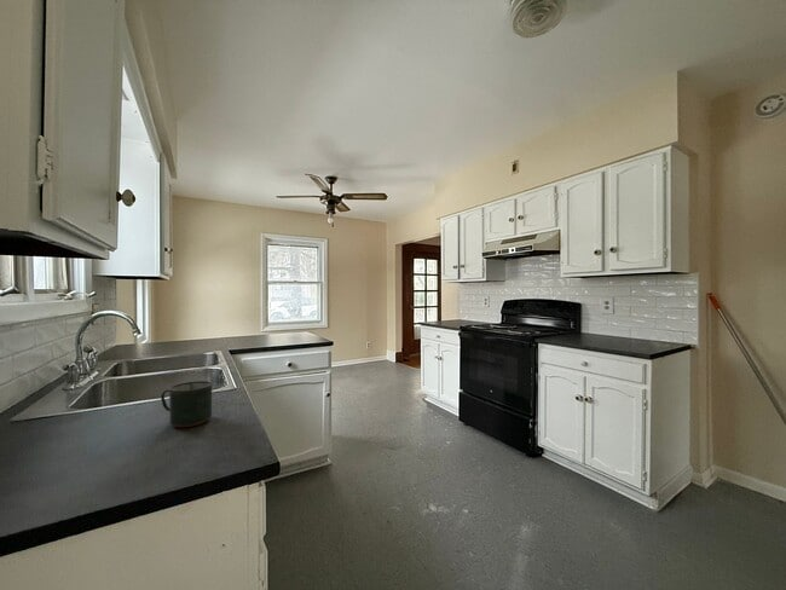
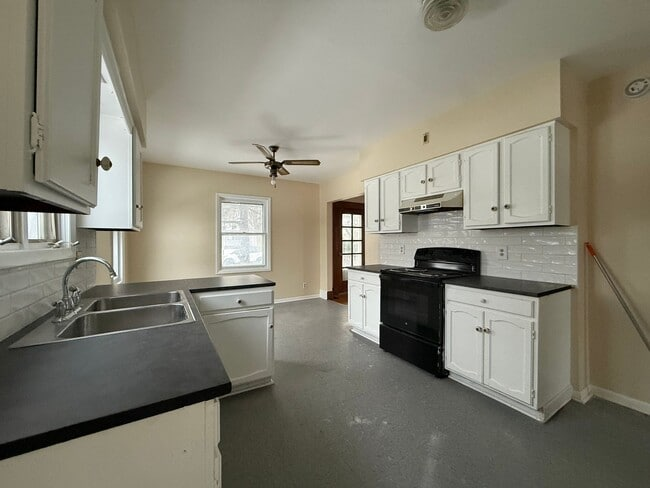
- mug (185, 403)
